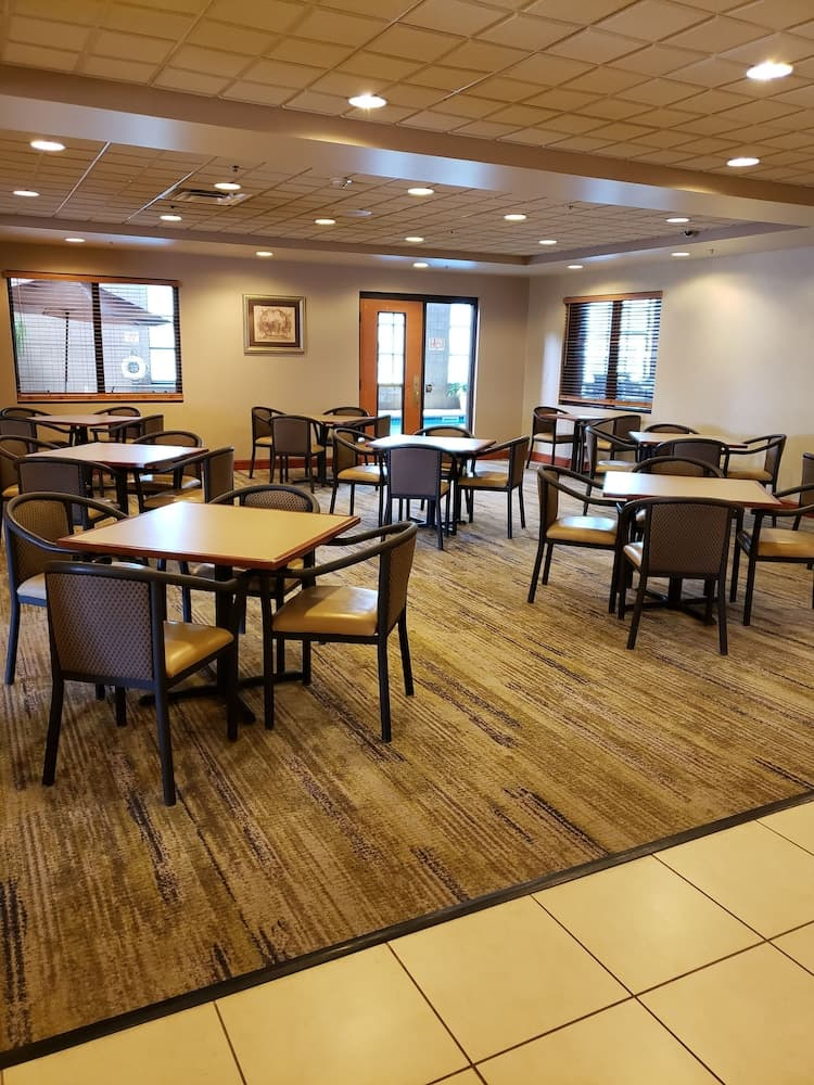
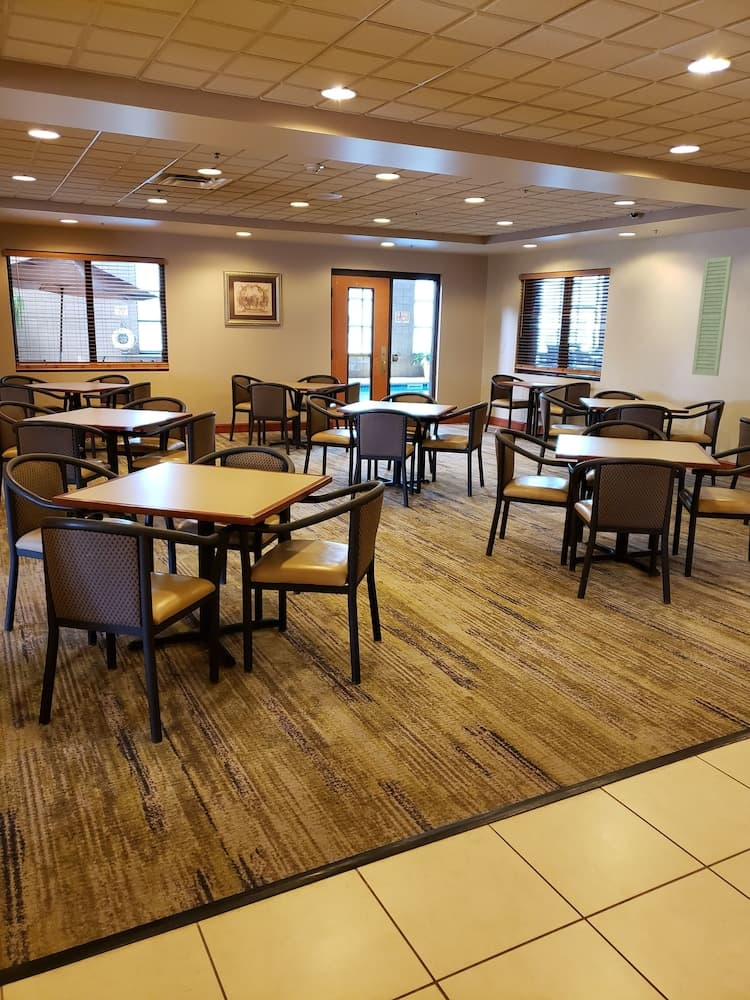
+ wall art (711, 317)
